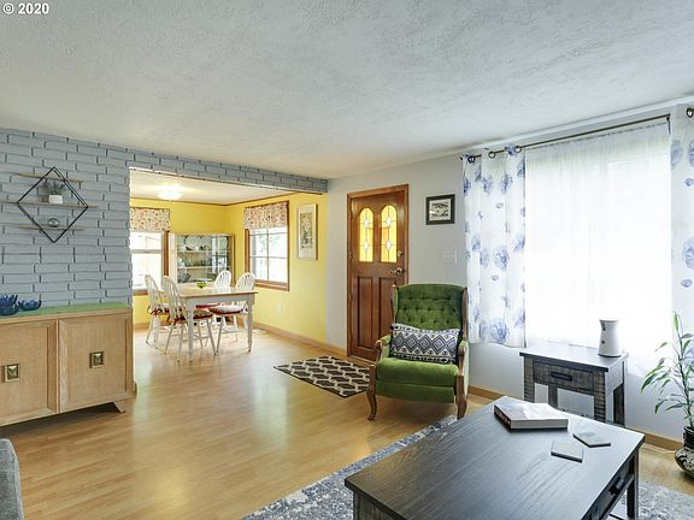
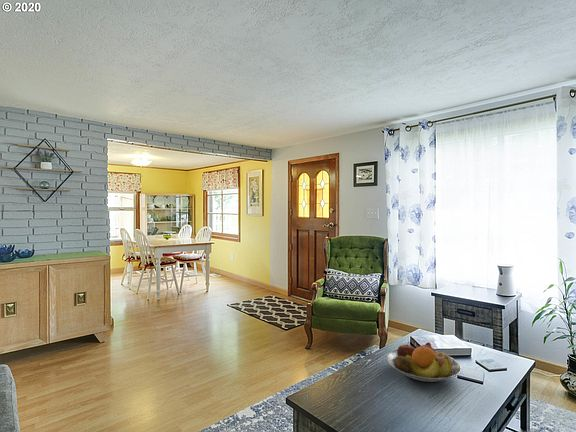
+ fruit bowl (422, 358)
